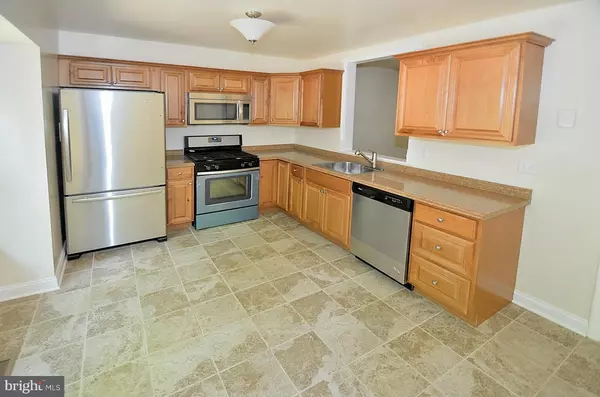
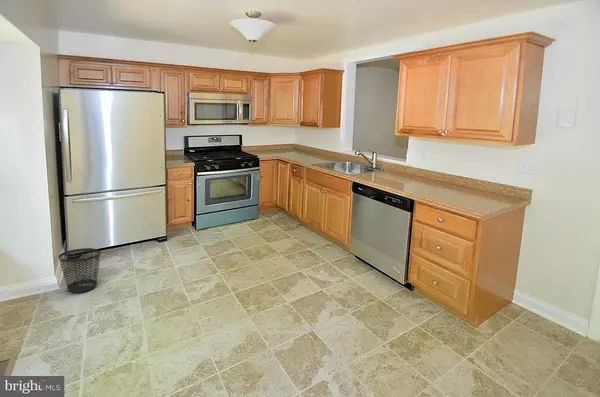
+ wastebasket (81, 271)
